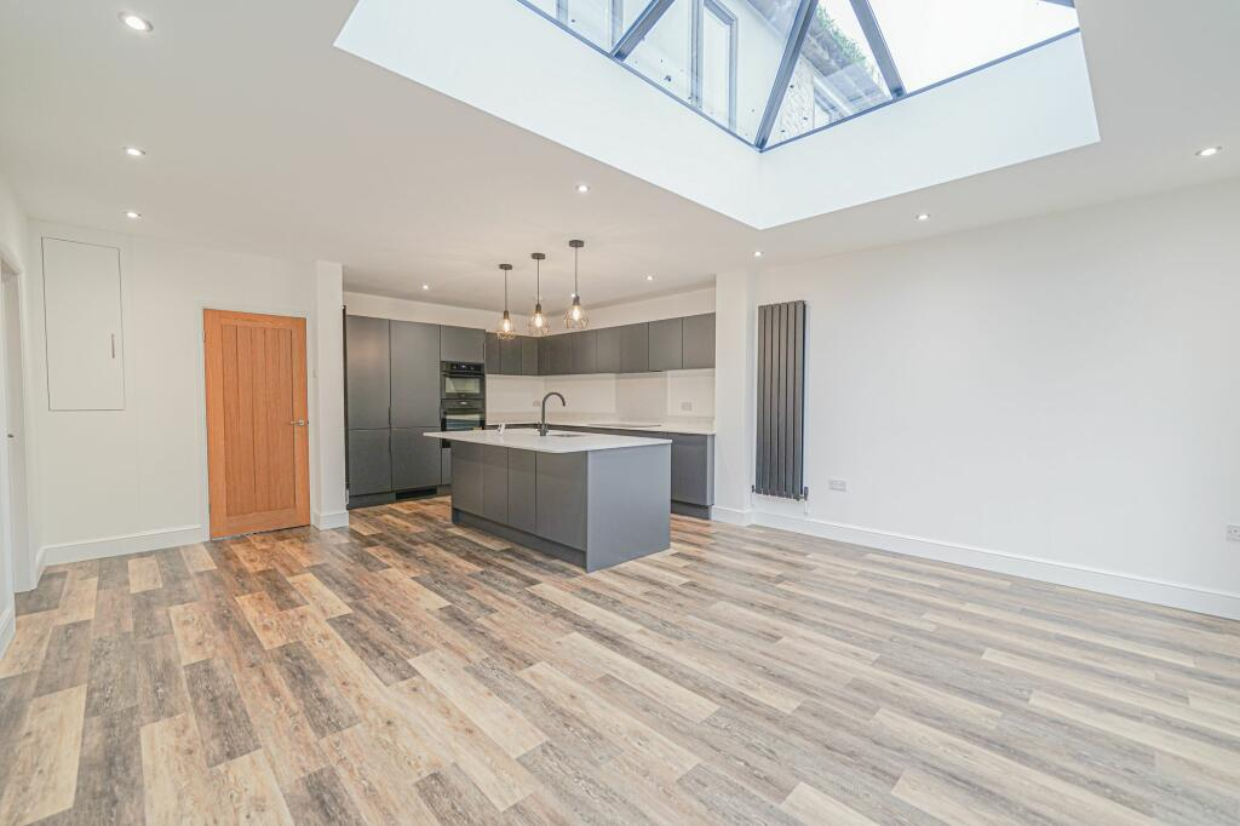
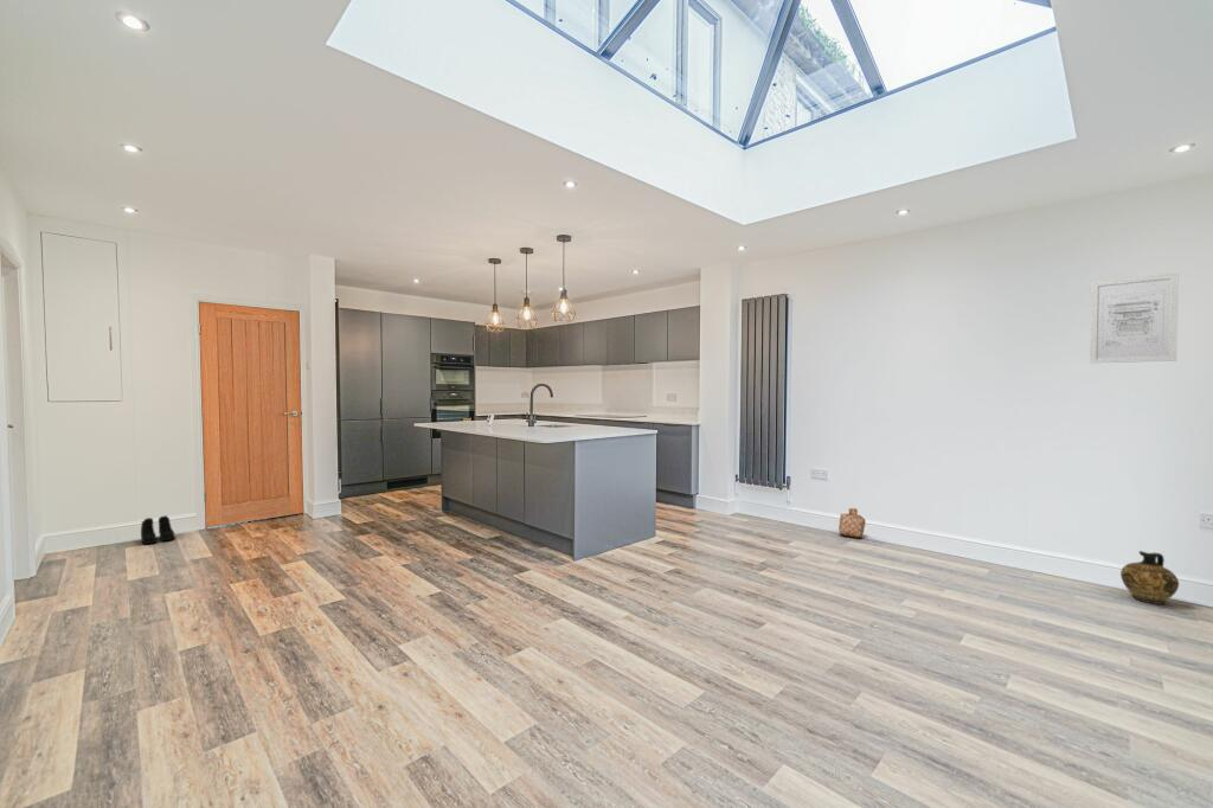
+ wall art (1131, 320)
+ boots (159, 528)
+ basket (851, 521)
+ ceramic jug (1148, 575)
